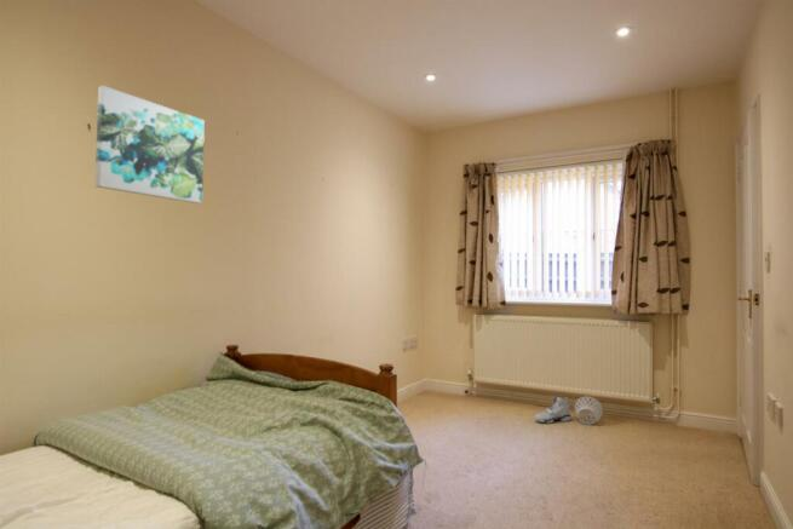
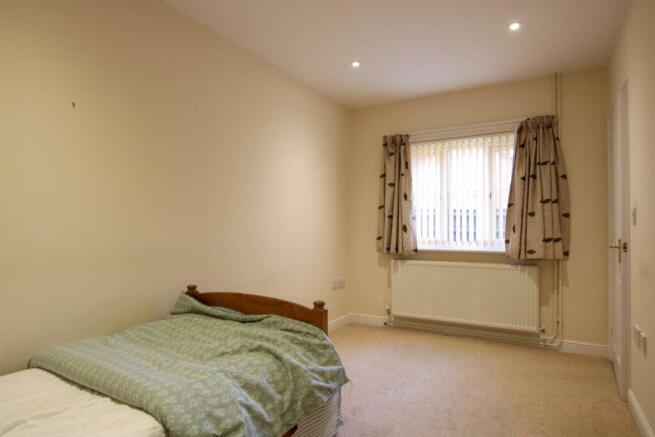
- ball (587, 409)
- wall art (154, 150)
- sneaker (552, 409)
